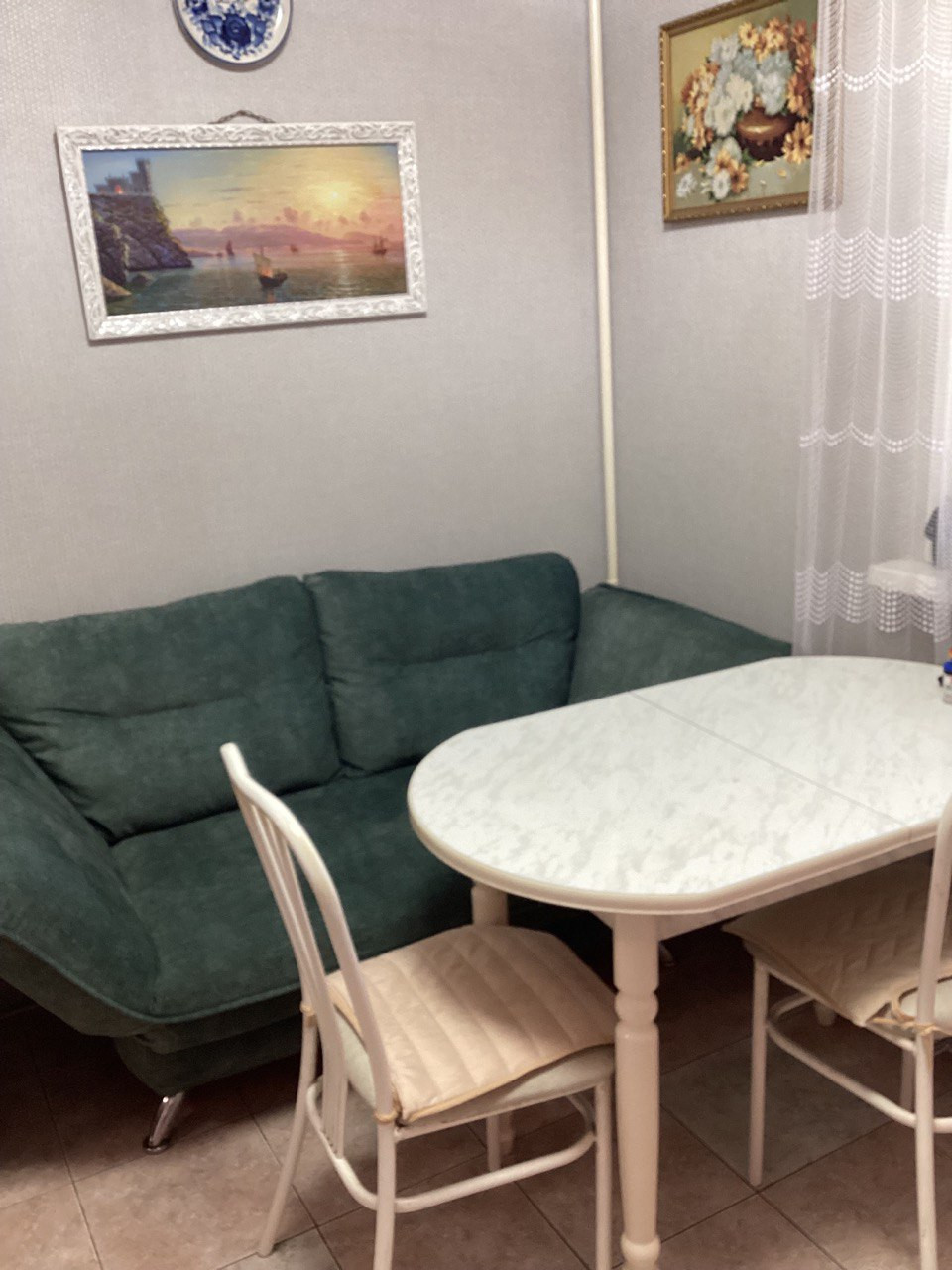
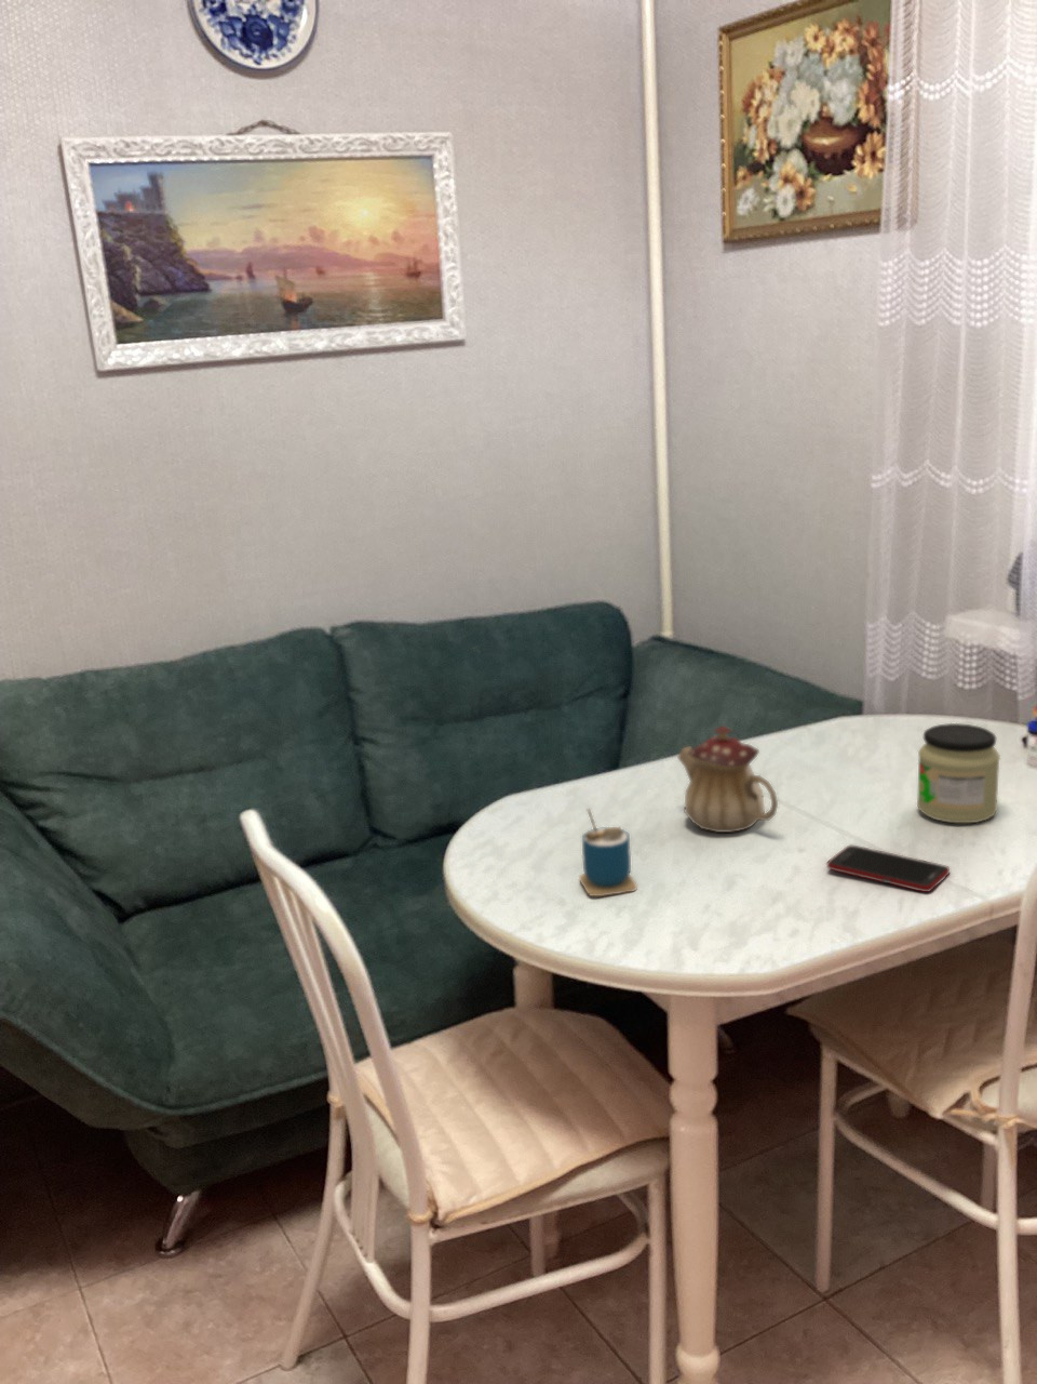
+ jar (957, 772)
+ cell phone (887, 867)
+ cup (606, 843)
+ teapot (727, 774)
